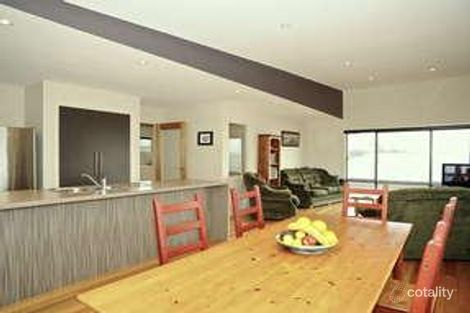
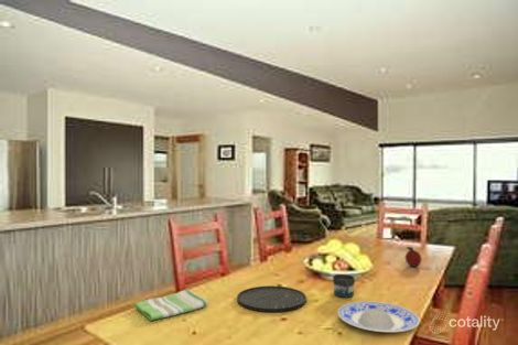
+ dish towel (171, 303)
+ mug (345, 287)
+ plate (271, 298)
+ fruit (412, 256)
+ plate (377, 314)
